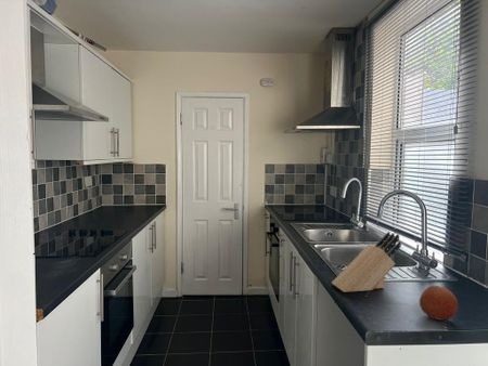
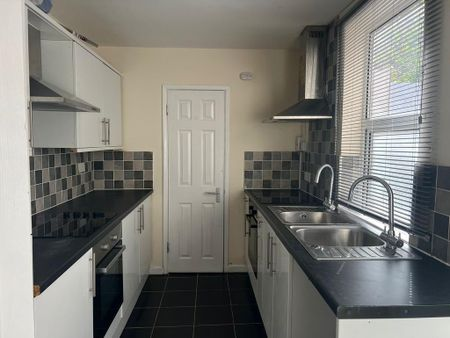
- knife block (368, 260)
- fruit (438, 302)
